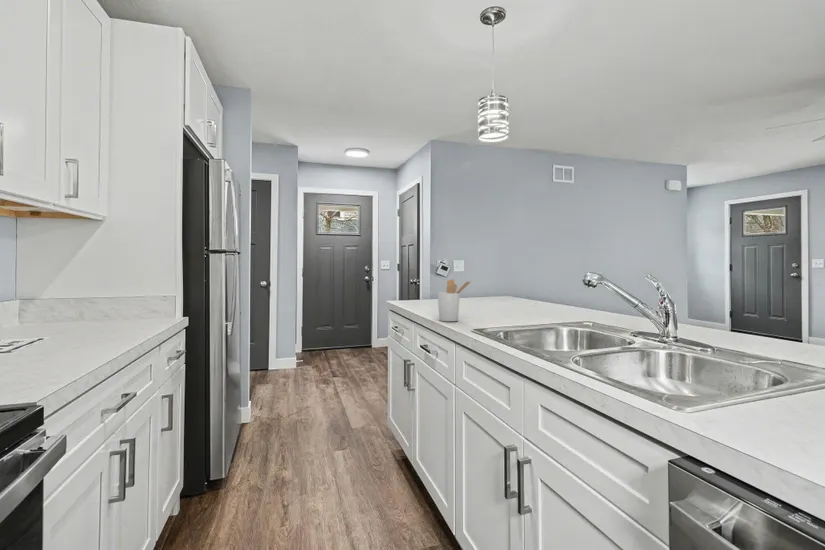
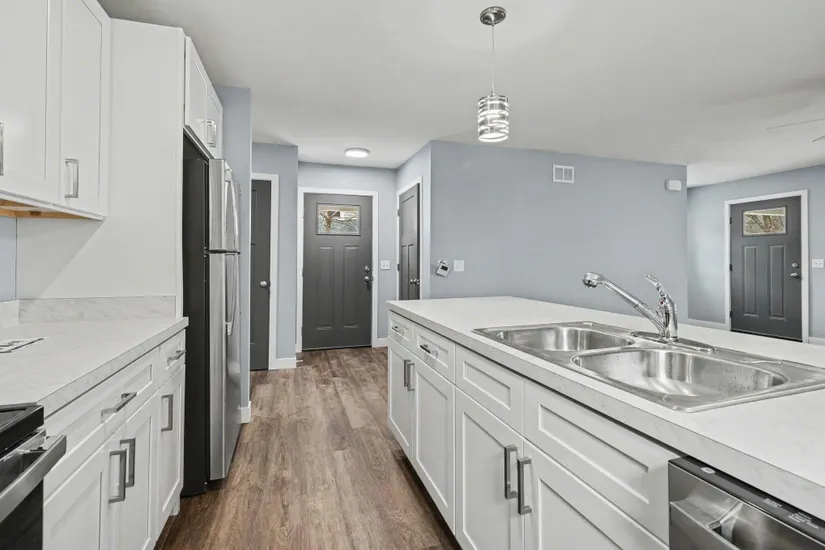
- utensil holder (454, 299)
